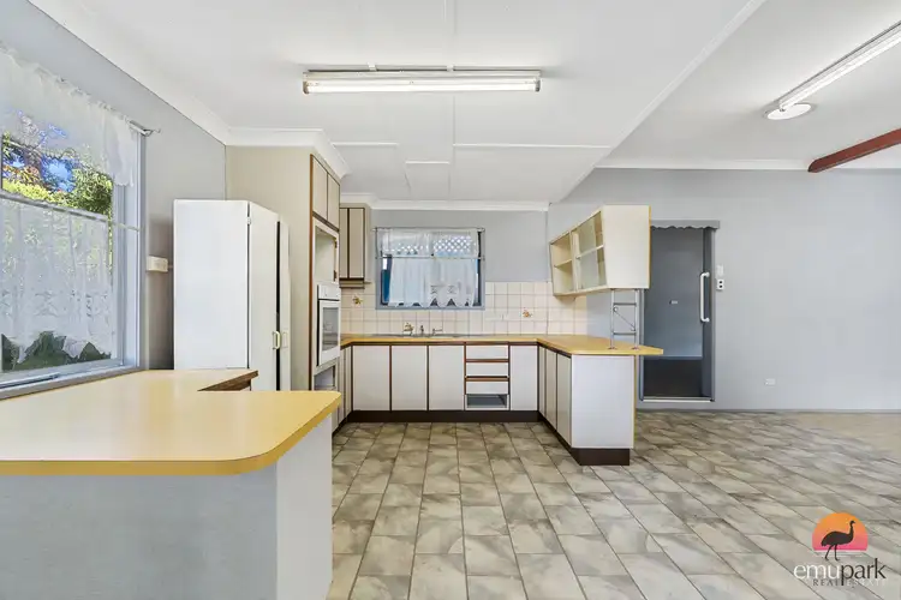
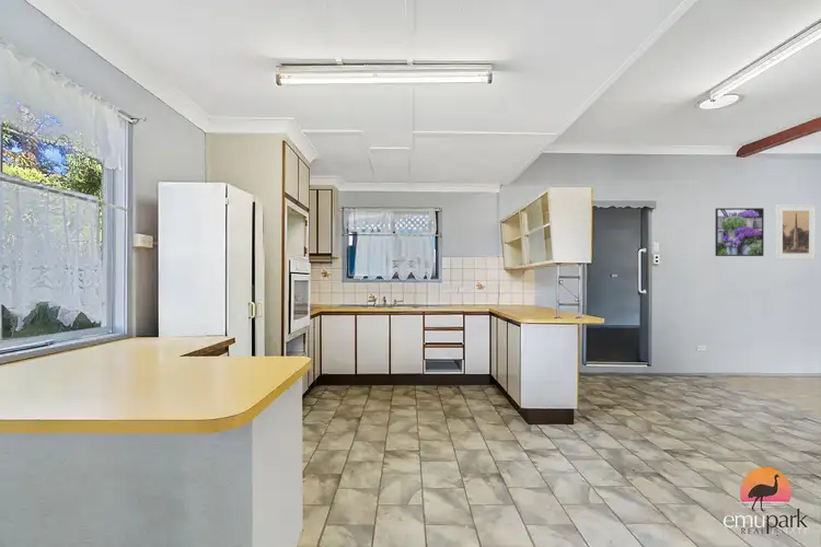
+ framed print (739, 232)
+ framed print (795, 232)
